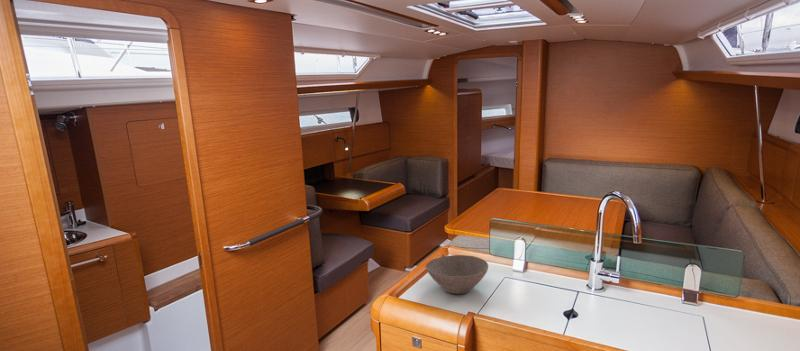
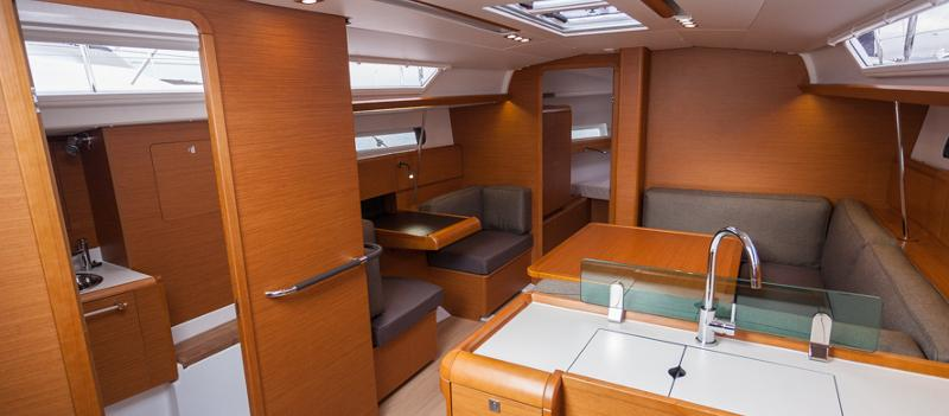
- bowl (457, 276)
